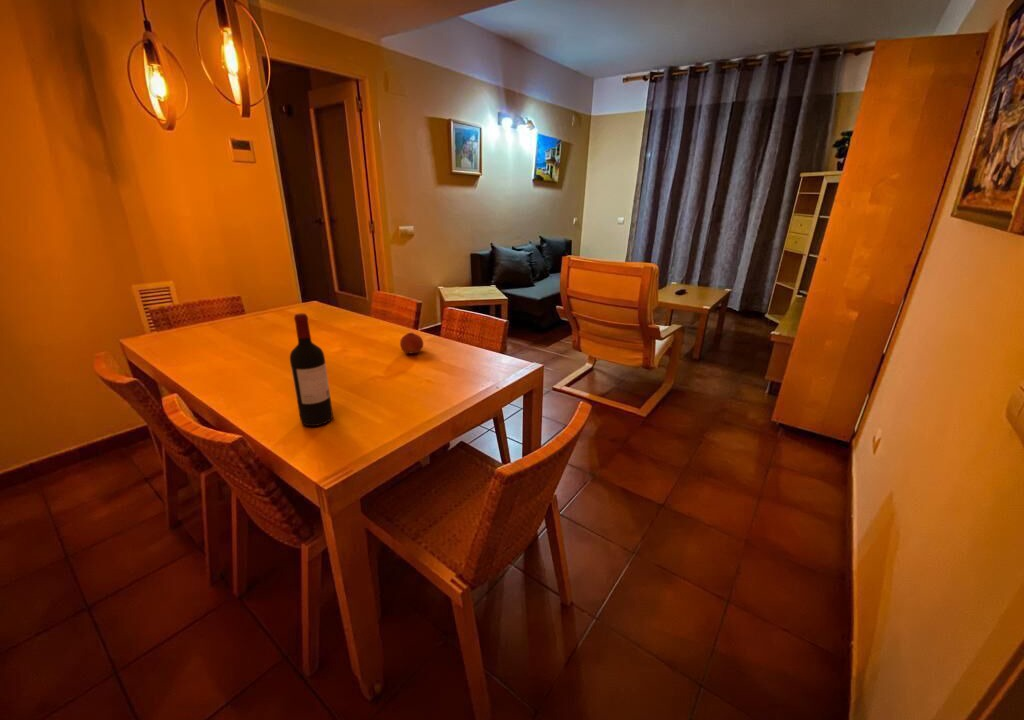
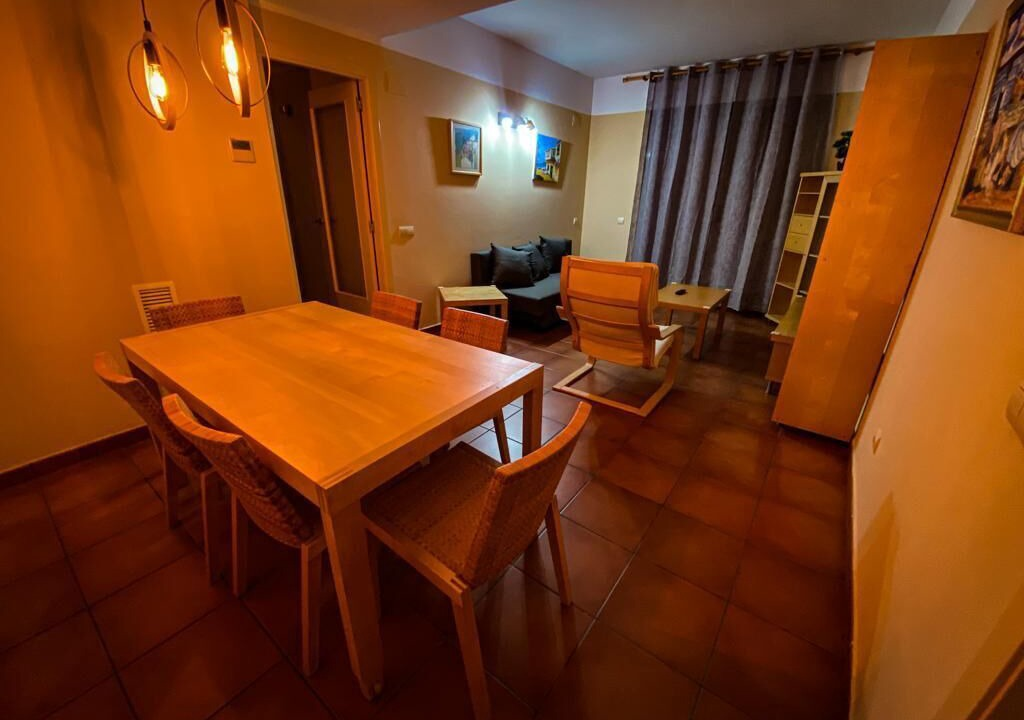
- wine bottle (309, 369)
- fruit (411, 343)
